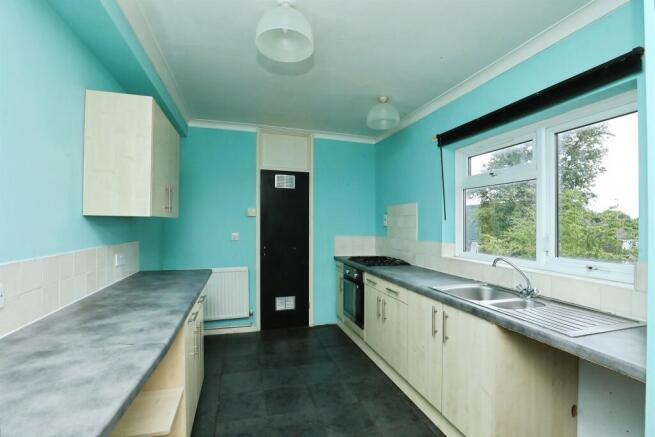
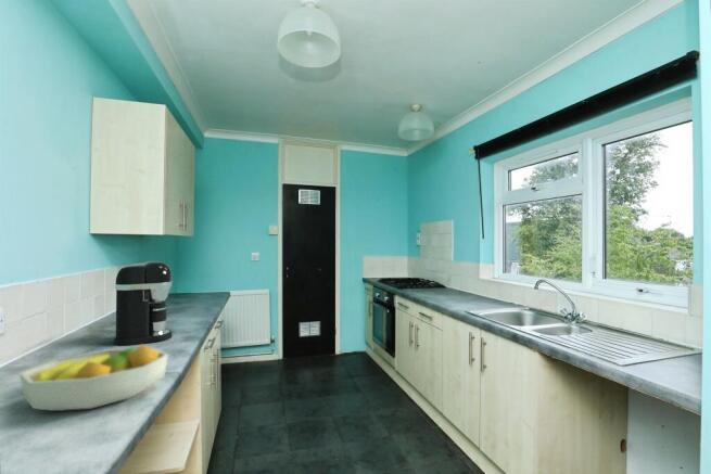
+ coffee maker (143, 300)
+ fruit bowl (99, 371)
